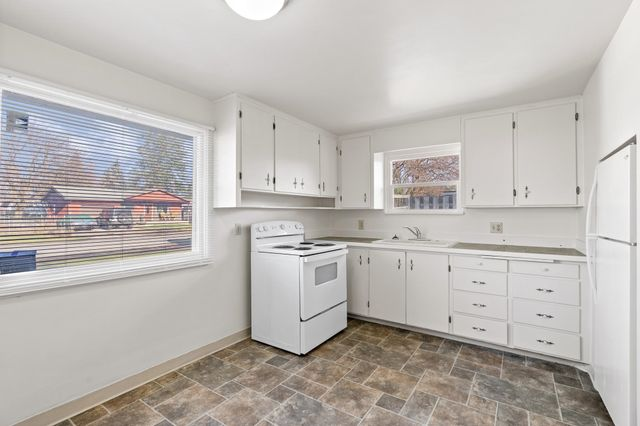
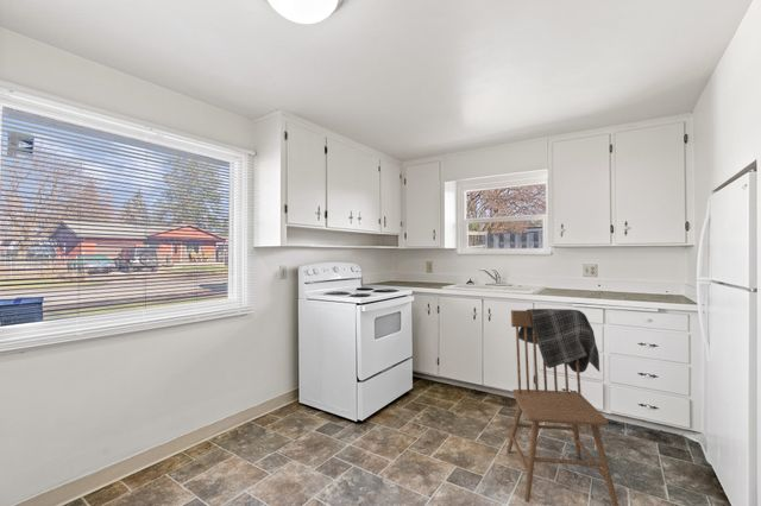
+ dining chair (555, 391)
